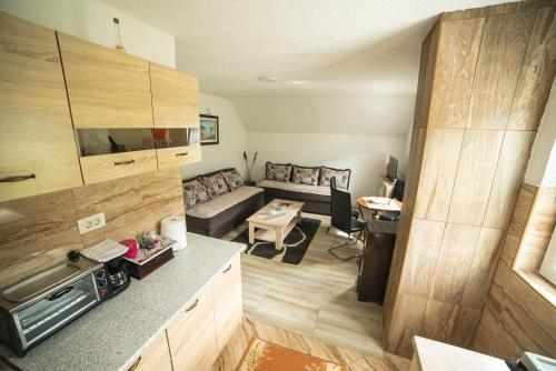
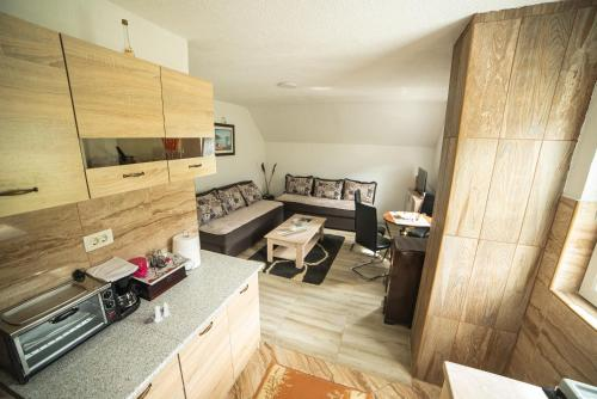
+ salt and pepper shaker set (158, 309)
